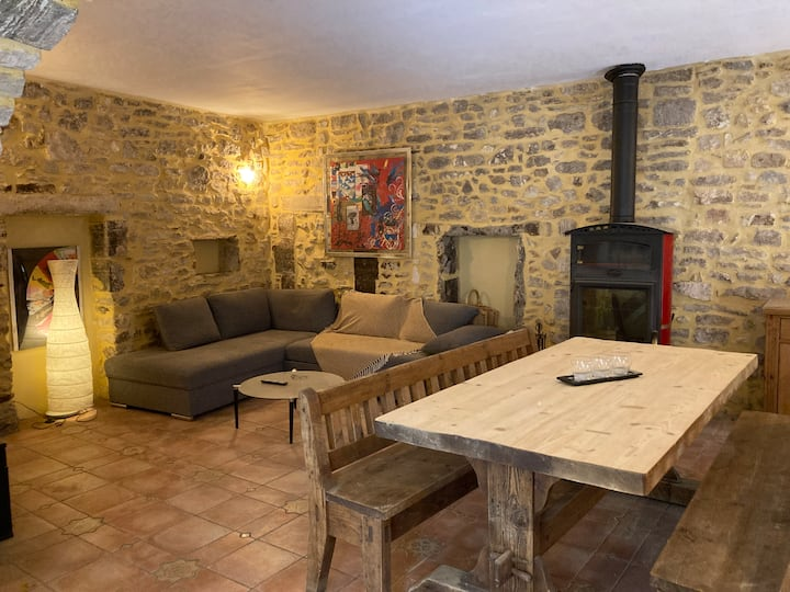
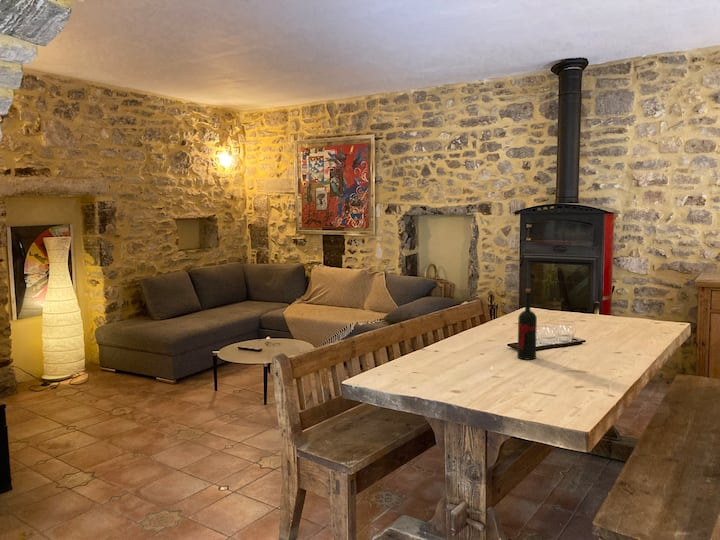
+ wine bottle (526, 323)
